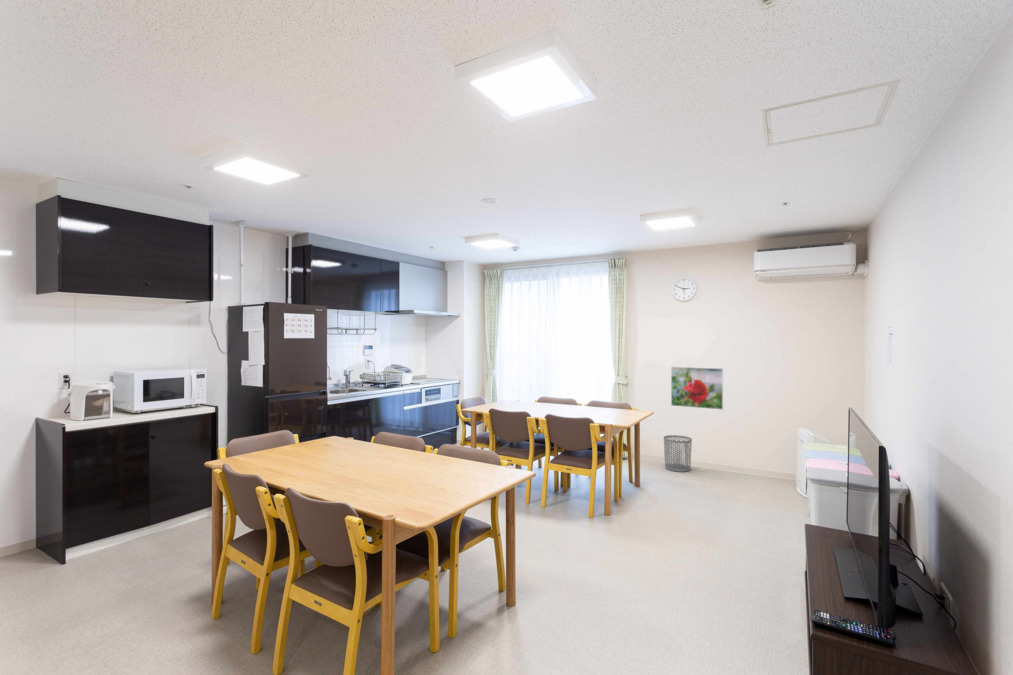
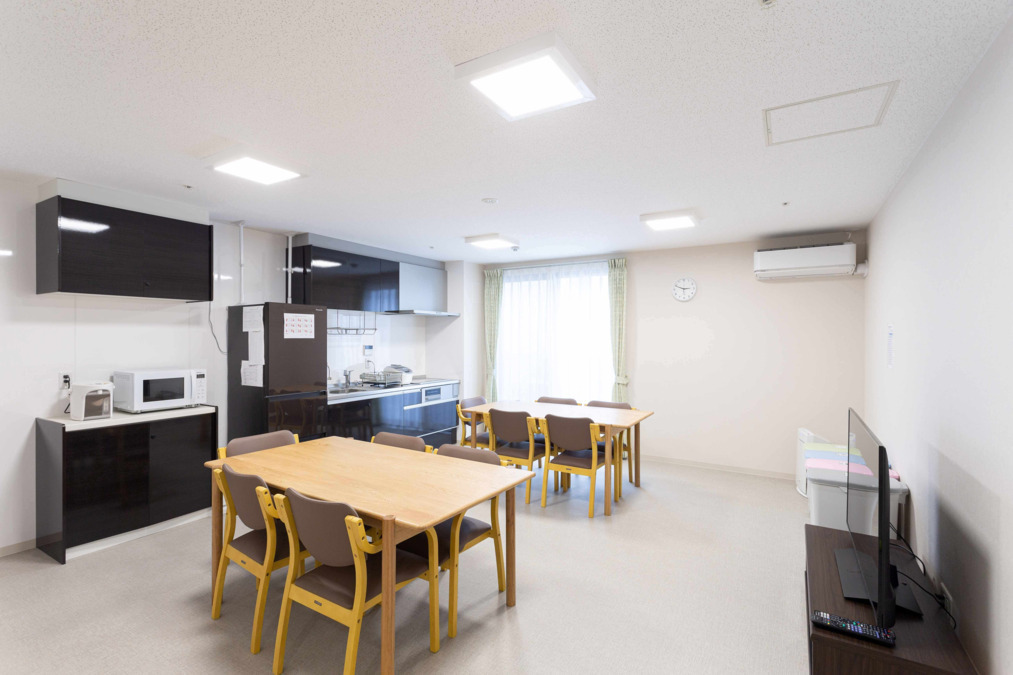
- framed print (696, 387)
- waste bin (677, 453)
